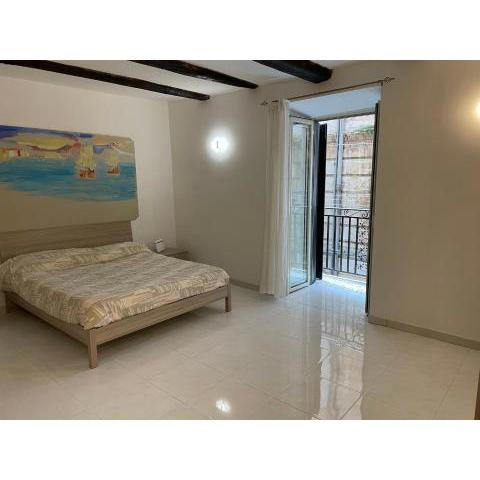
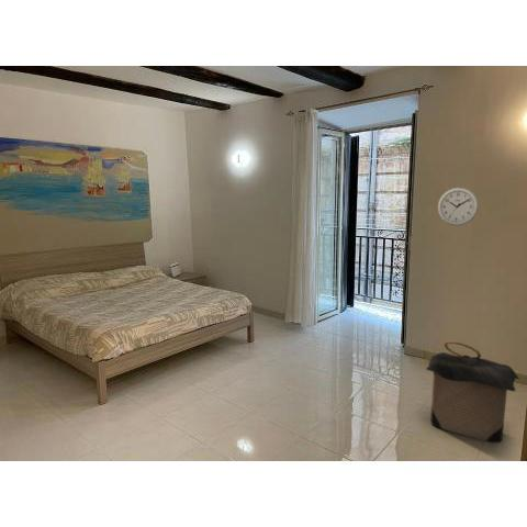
+ laundry hamper (470, 384)
+ wall clock (457, 206)
